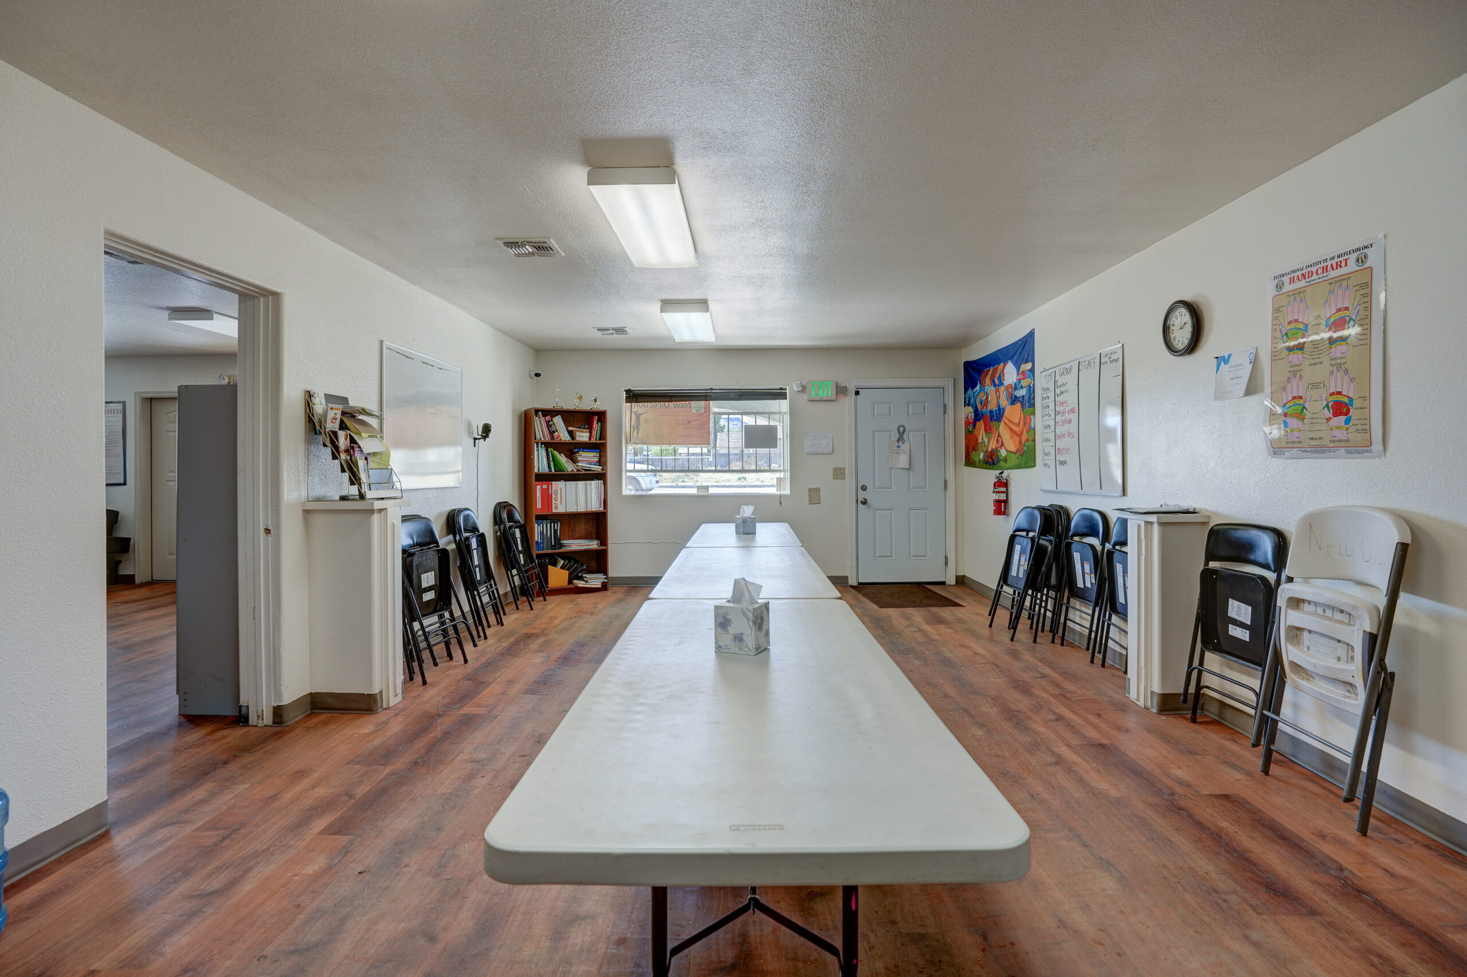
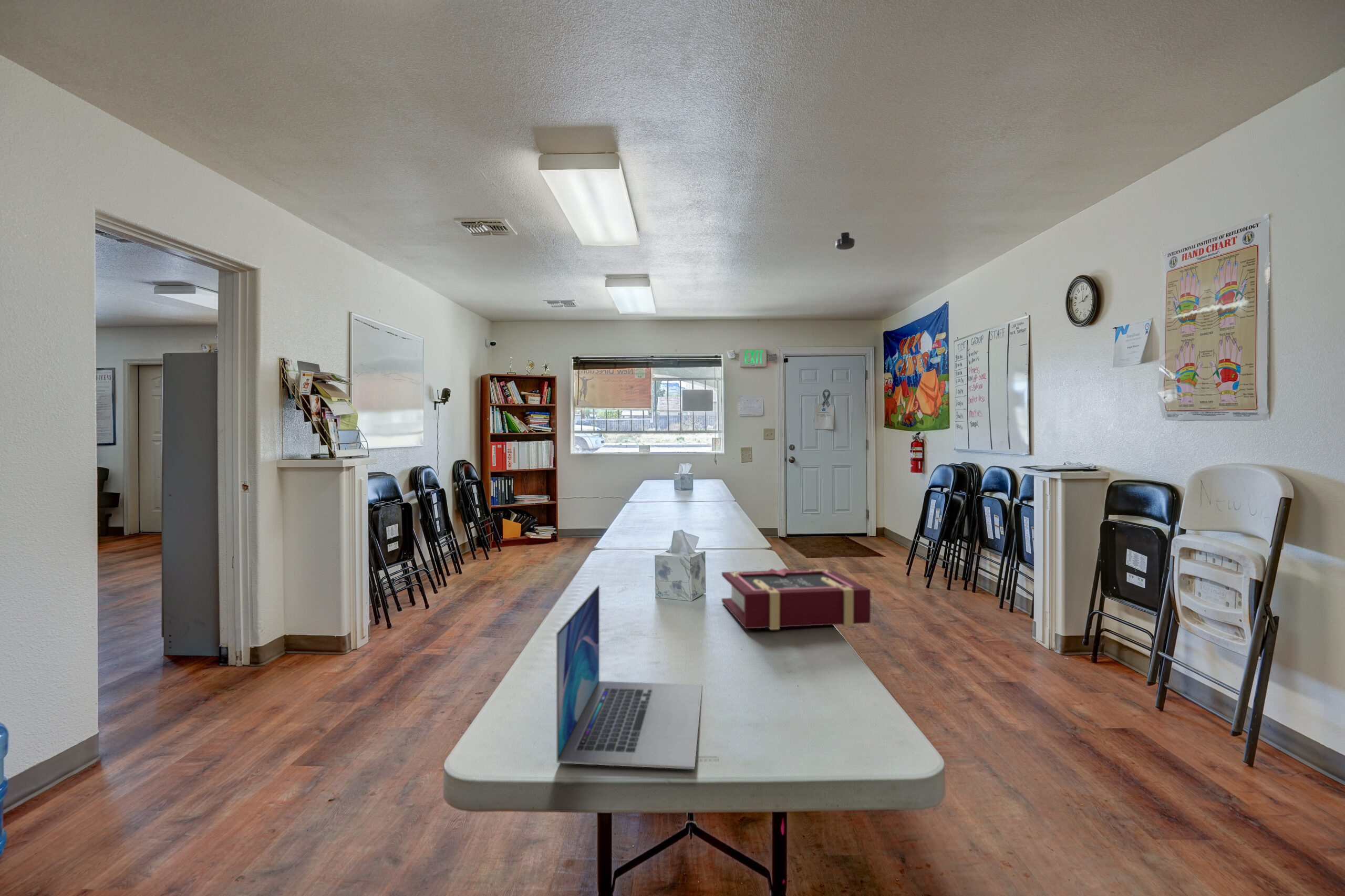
+ laptop (639, 682)
+ book (792, 595)
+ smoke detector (845, 240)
